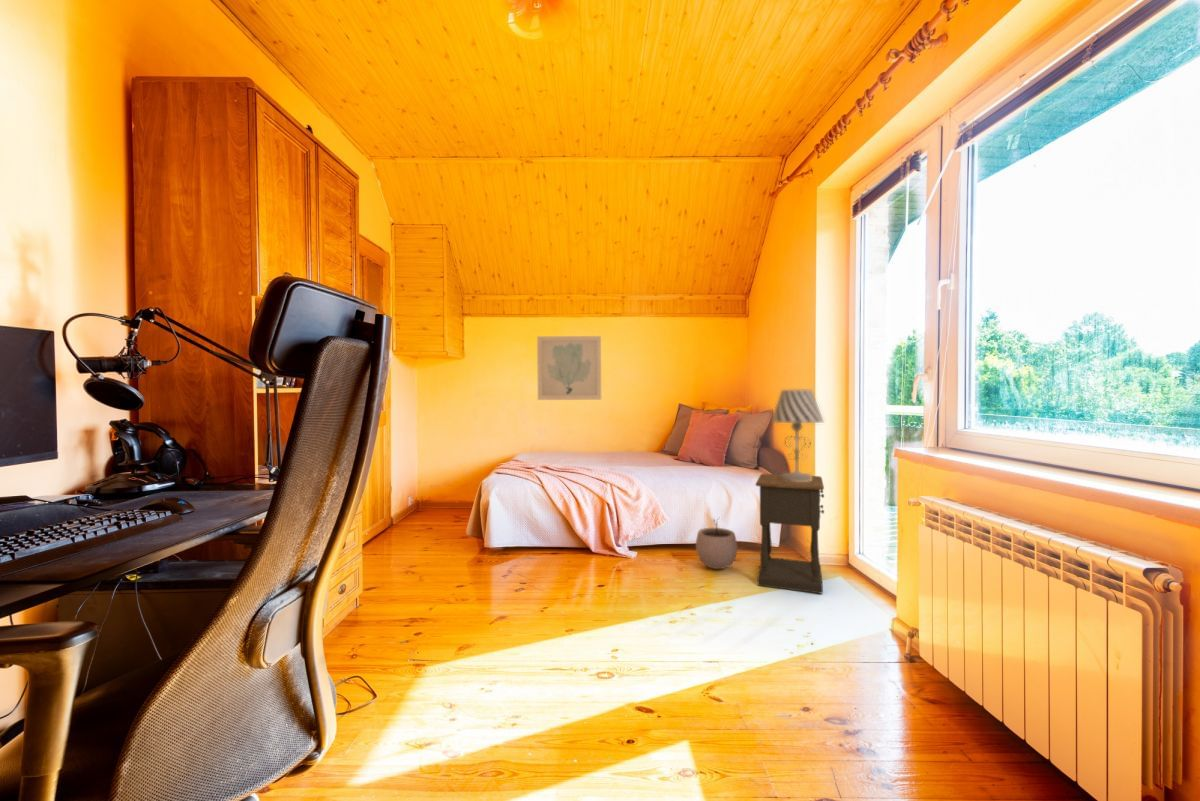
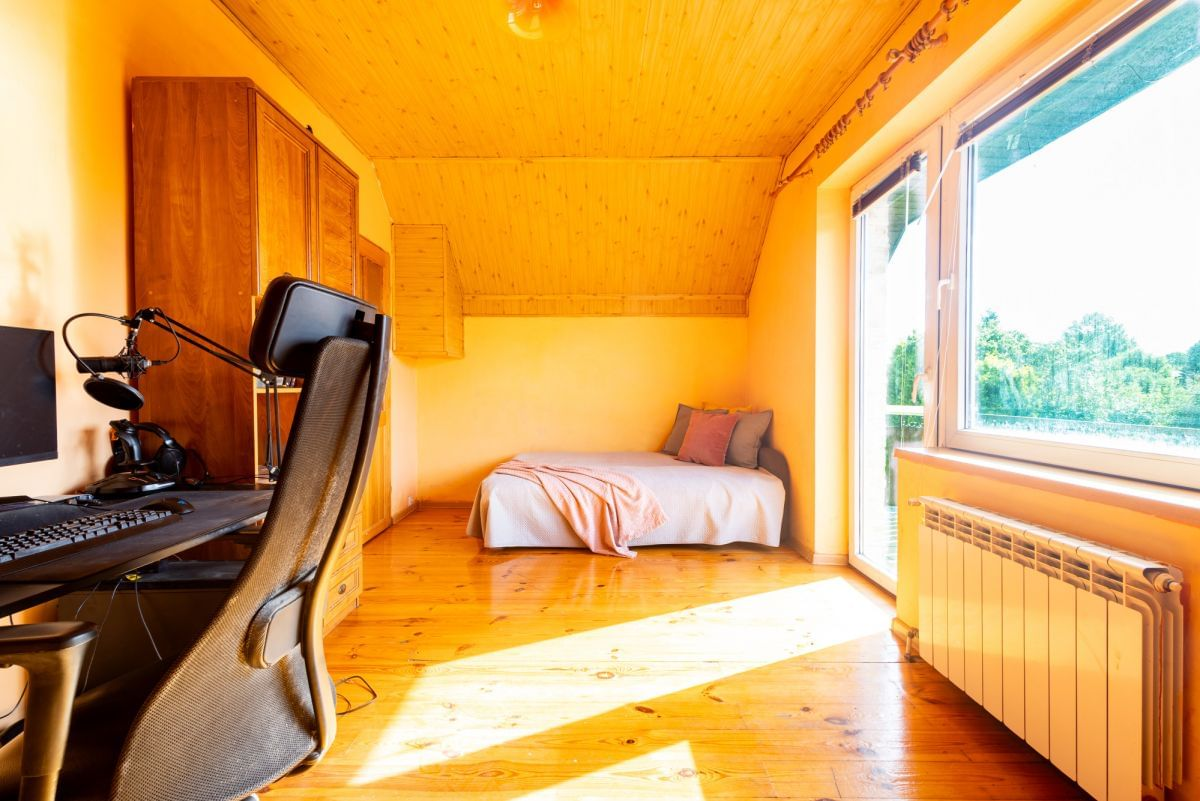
- table lamp (796, 434)
- nightstand (790, 524)
- wall art (569, 368)
- plant pot (716, 541)
